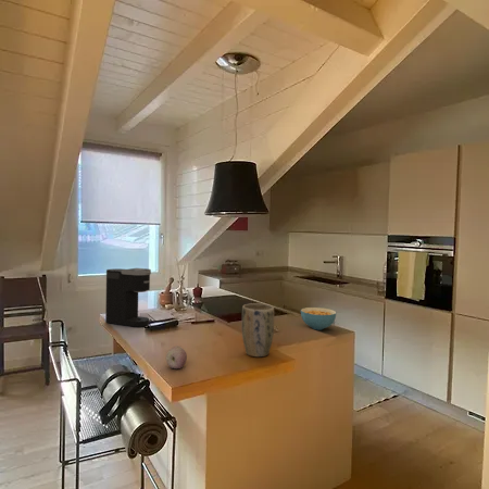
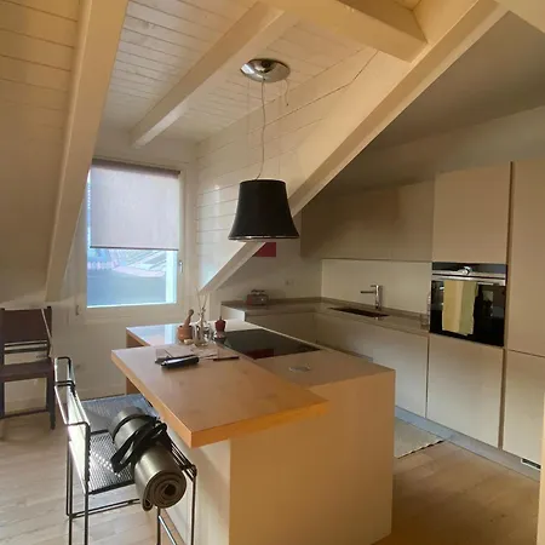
- plant pot (258, 329)
- coffee maker (127, 296)
- cereal bowl (317, 319)
- fruit (176, 356)
